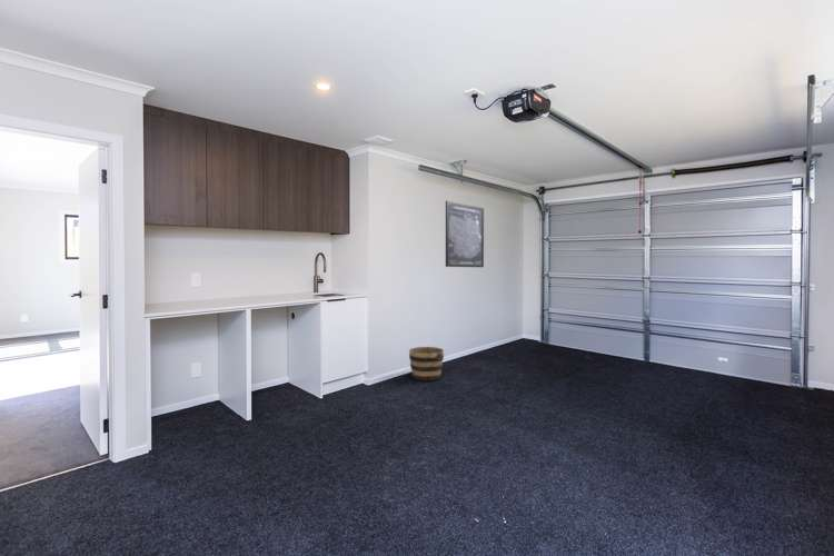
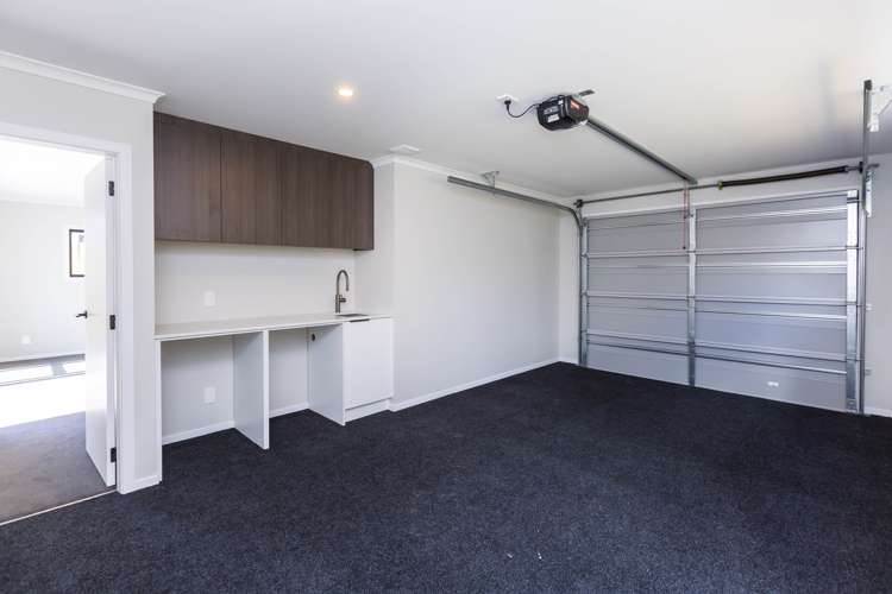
- bucket (426, 363)
- wall art (465, 236)
